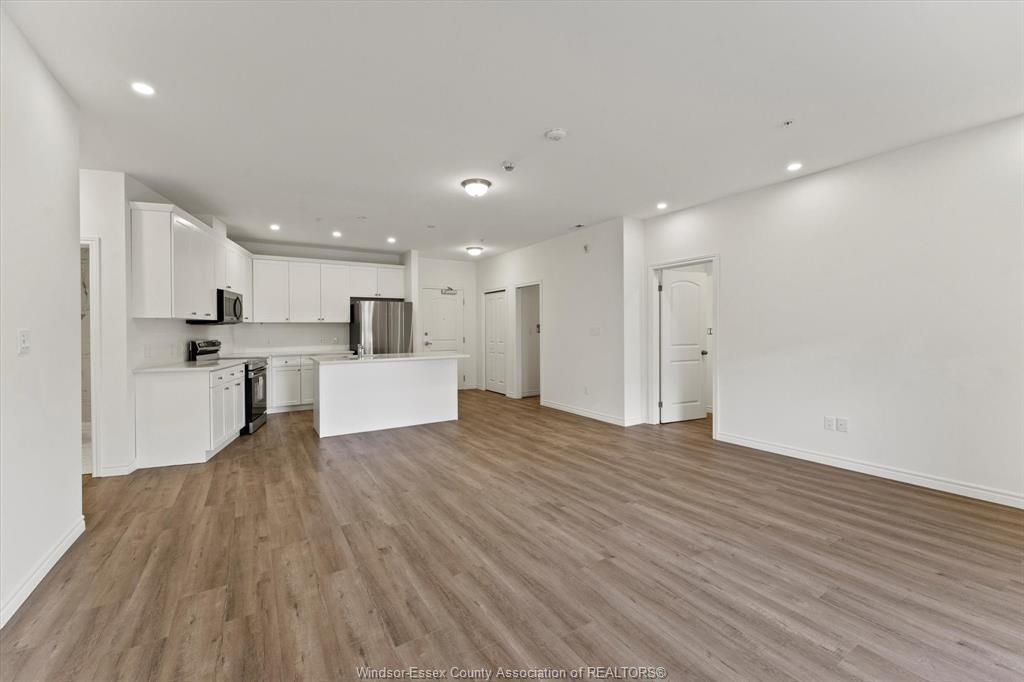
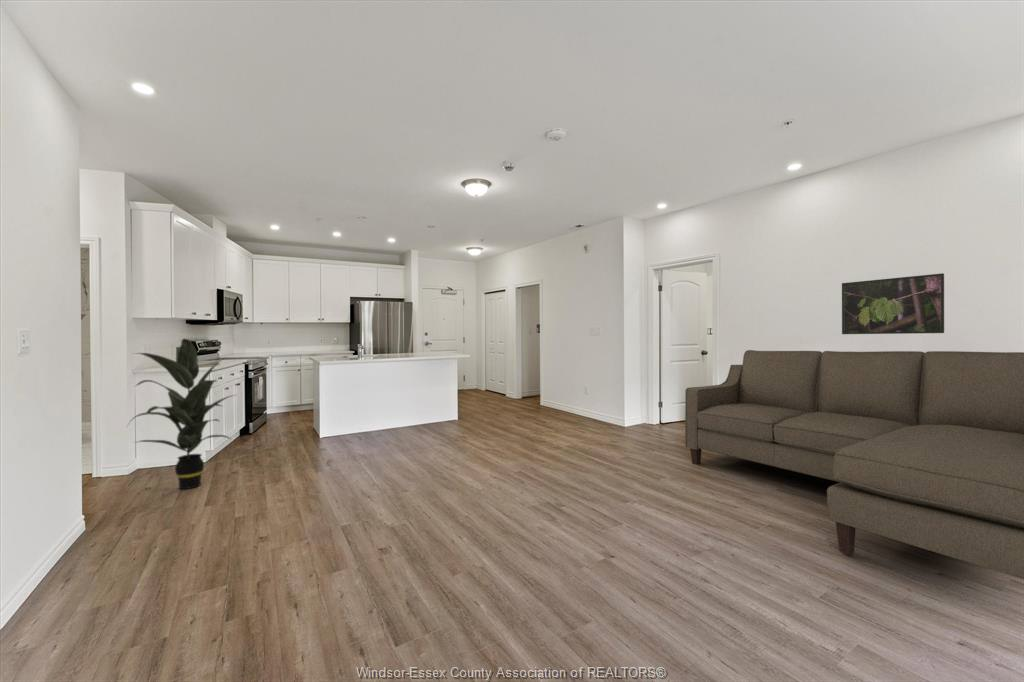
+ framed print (889, 306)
+ sofa (832, 425)
+ indoor plant (184, 413)
